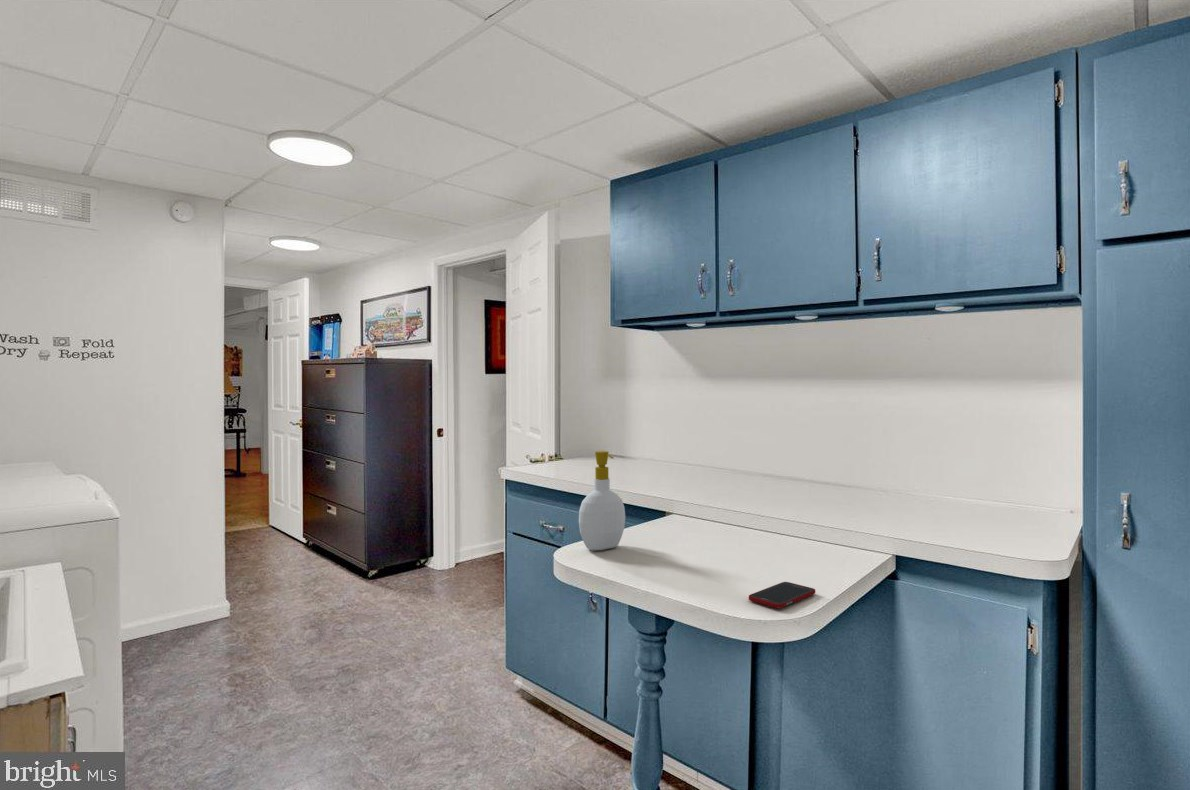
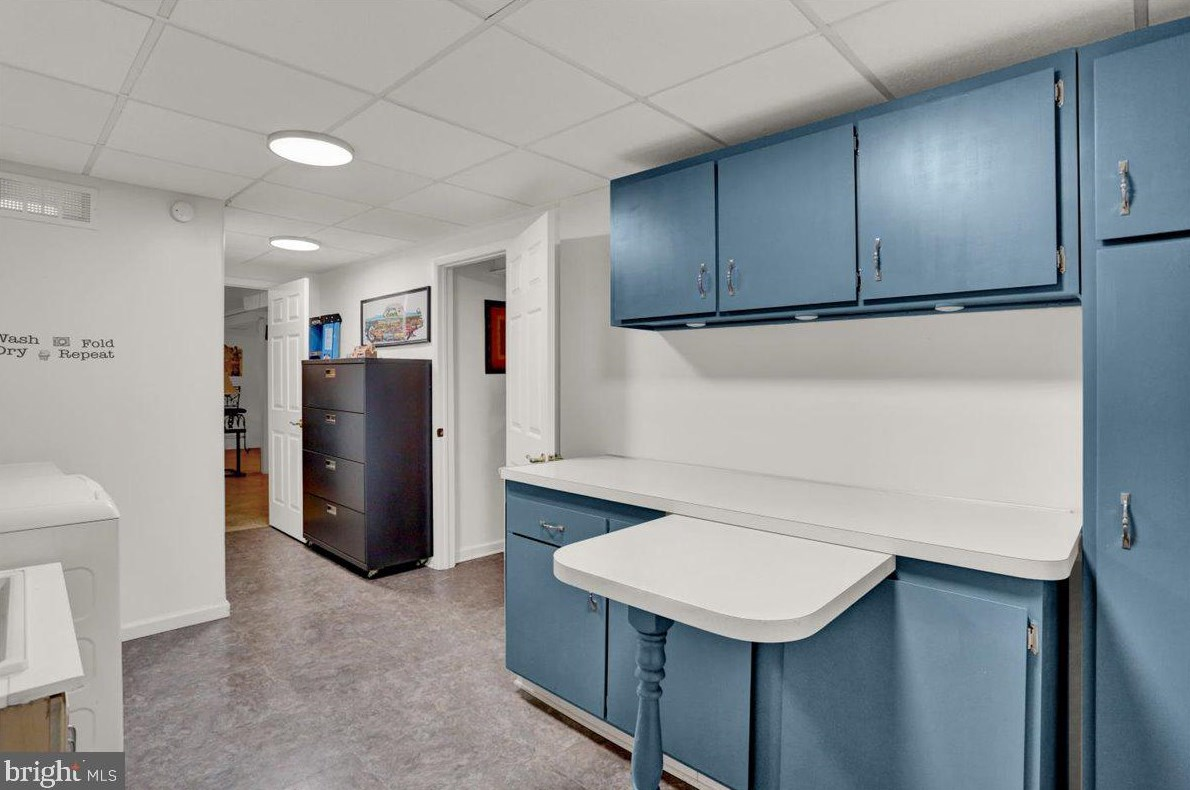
- soap bottle (603, 499)
- cell phone (782, 594)
